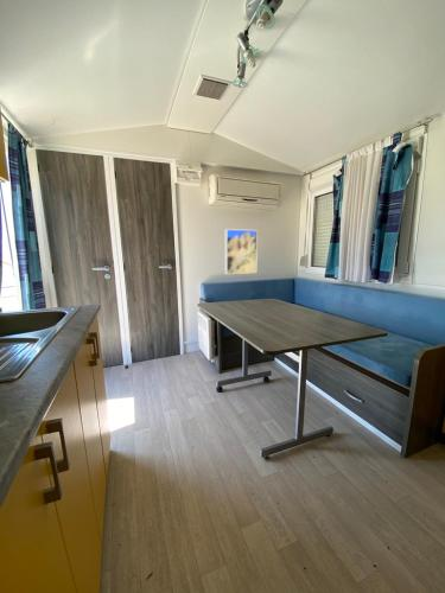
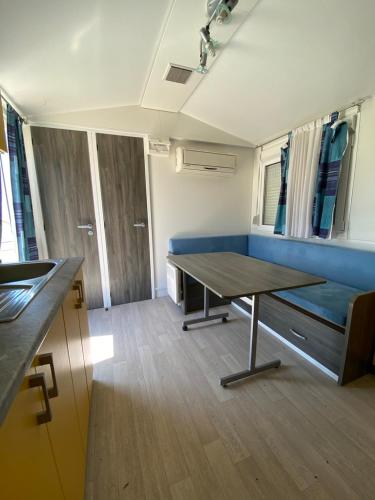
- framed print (241, 251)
